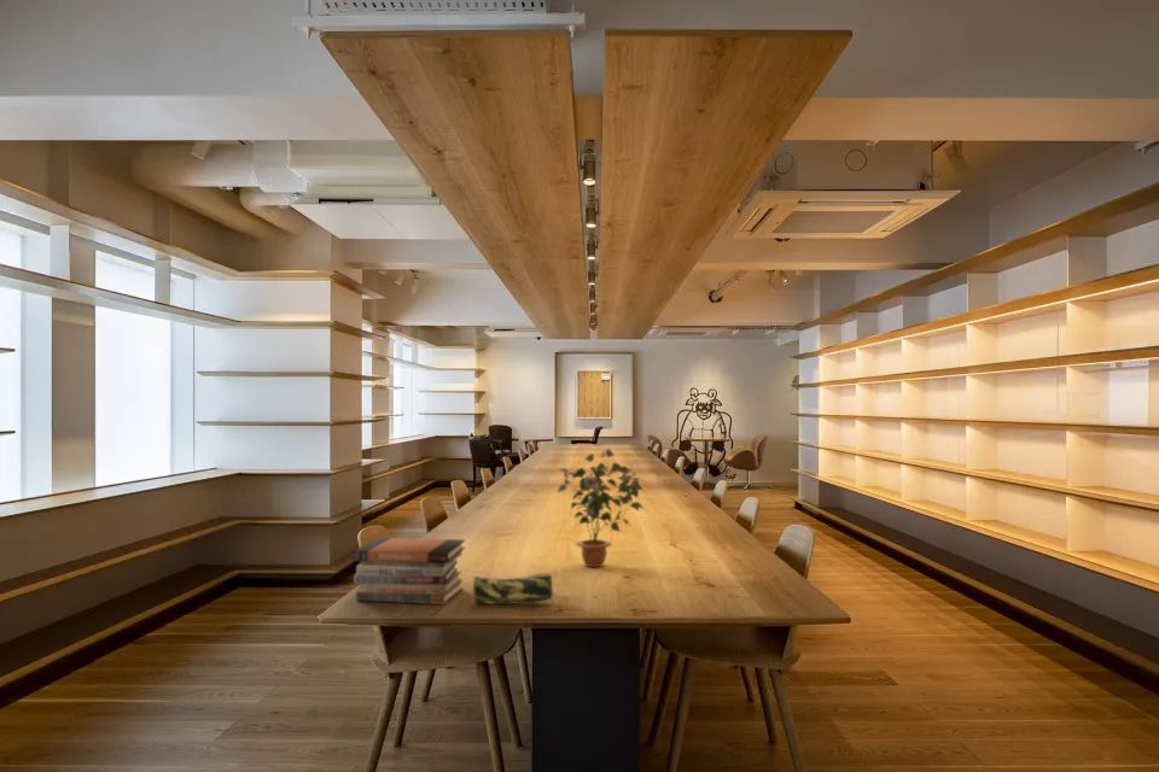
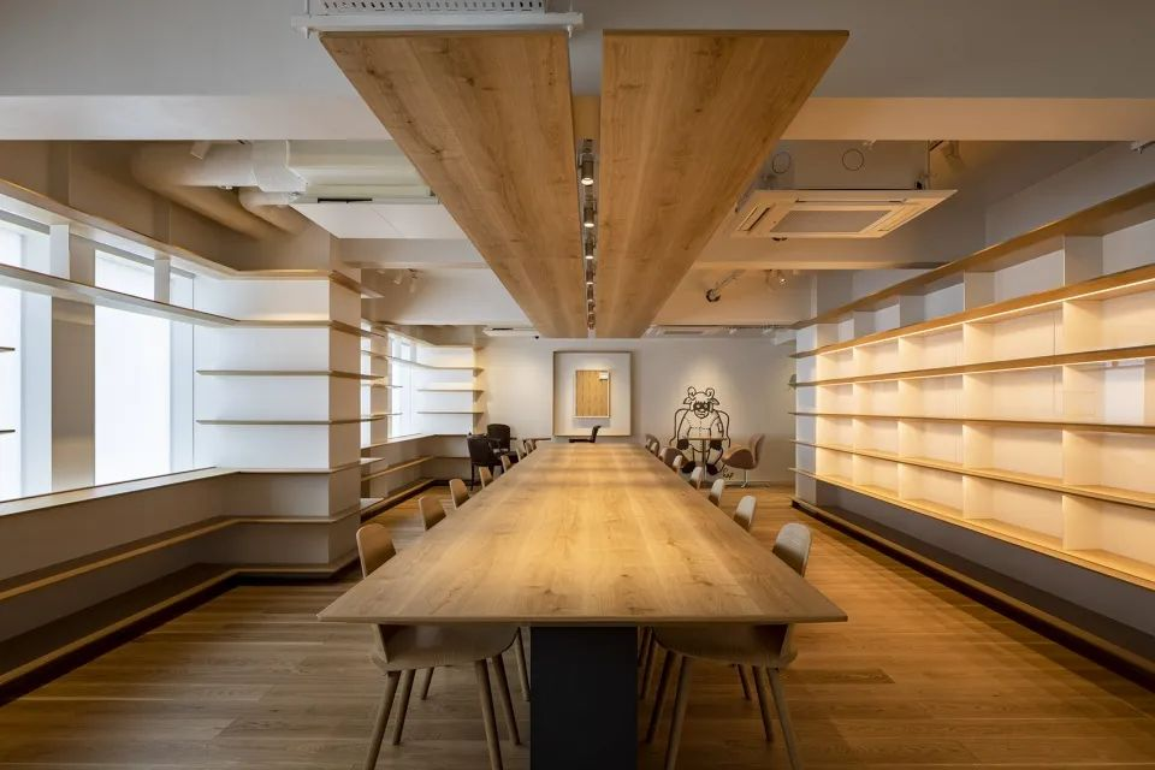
- potted plant (594, 507)
- book stack (409, 569)
- pencil case (511, 587)
